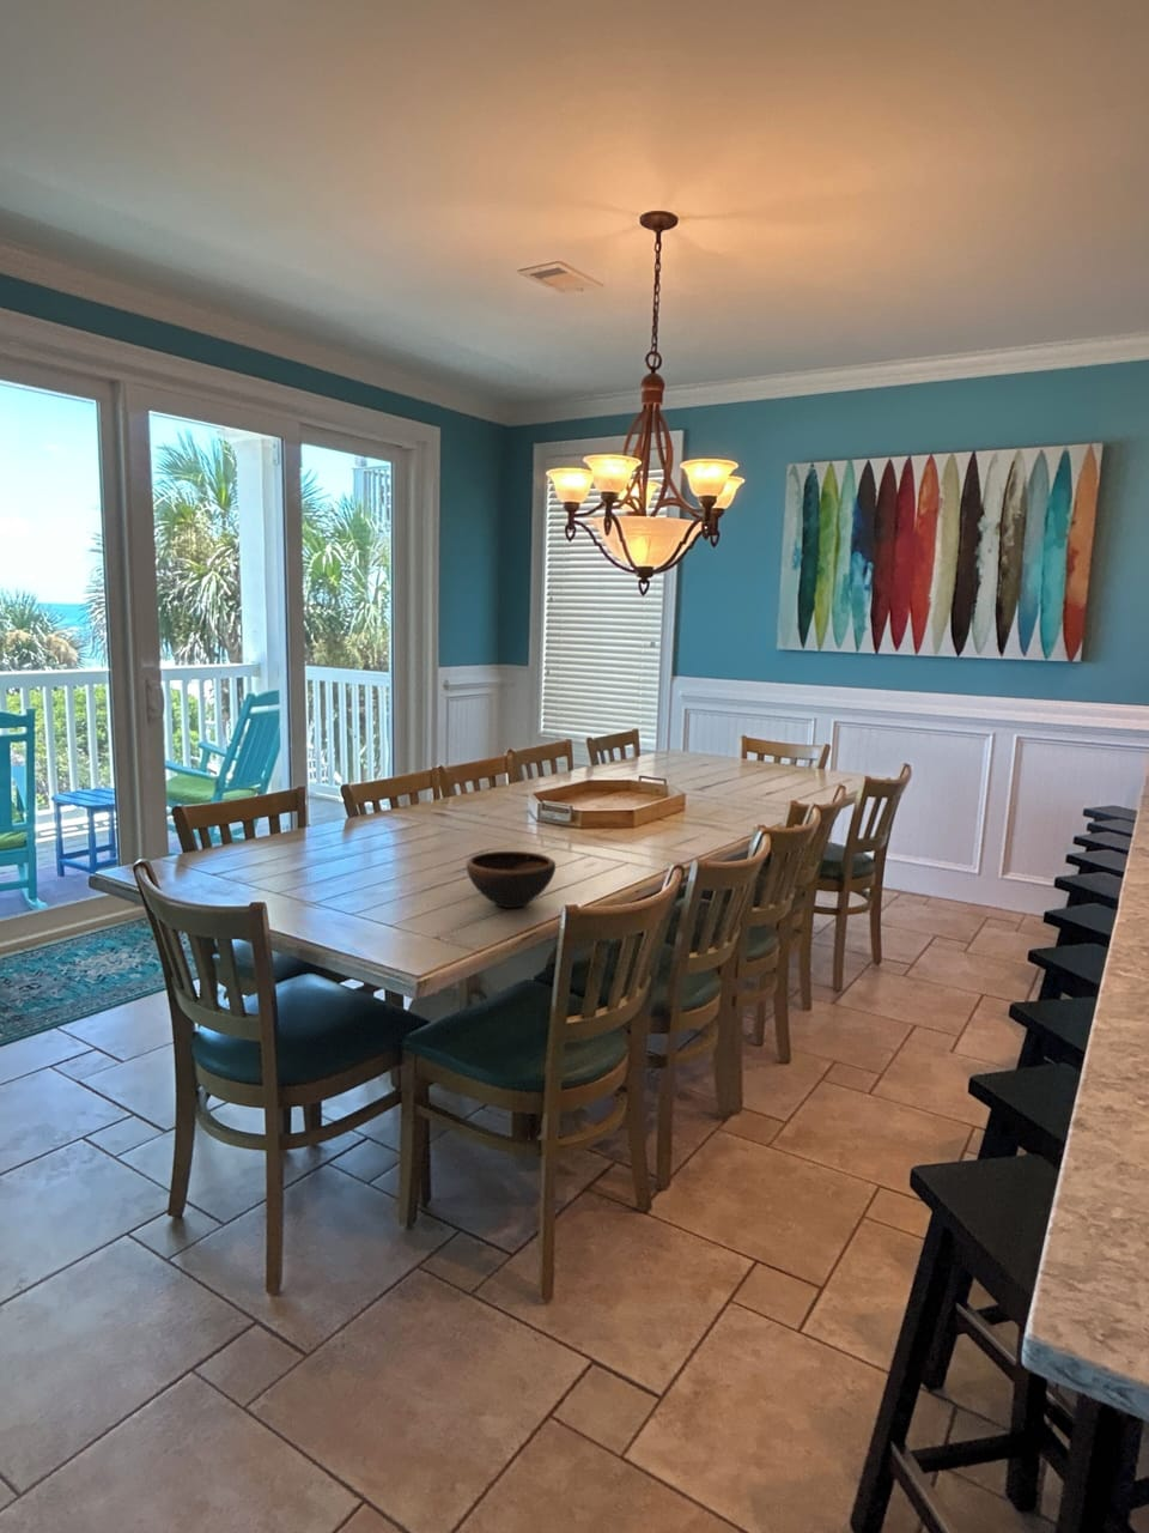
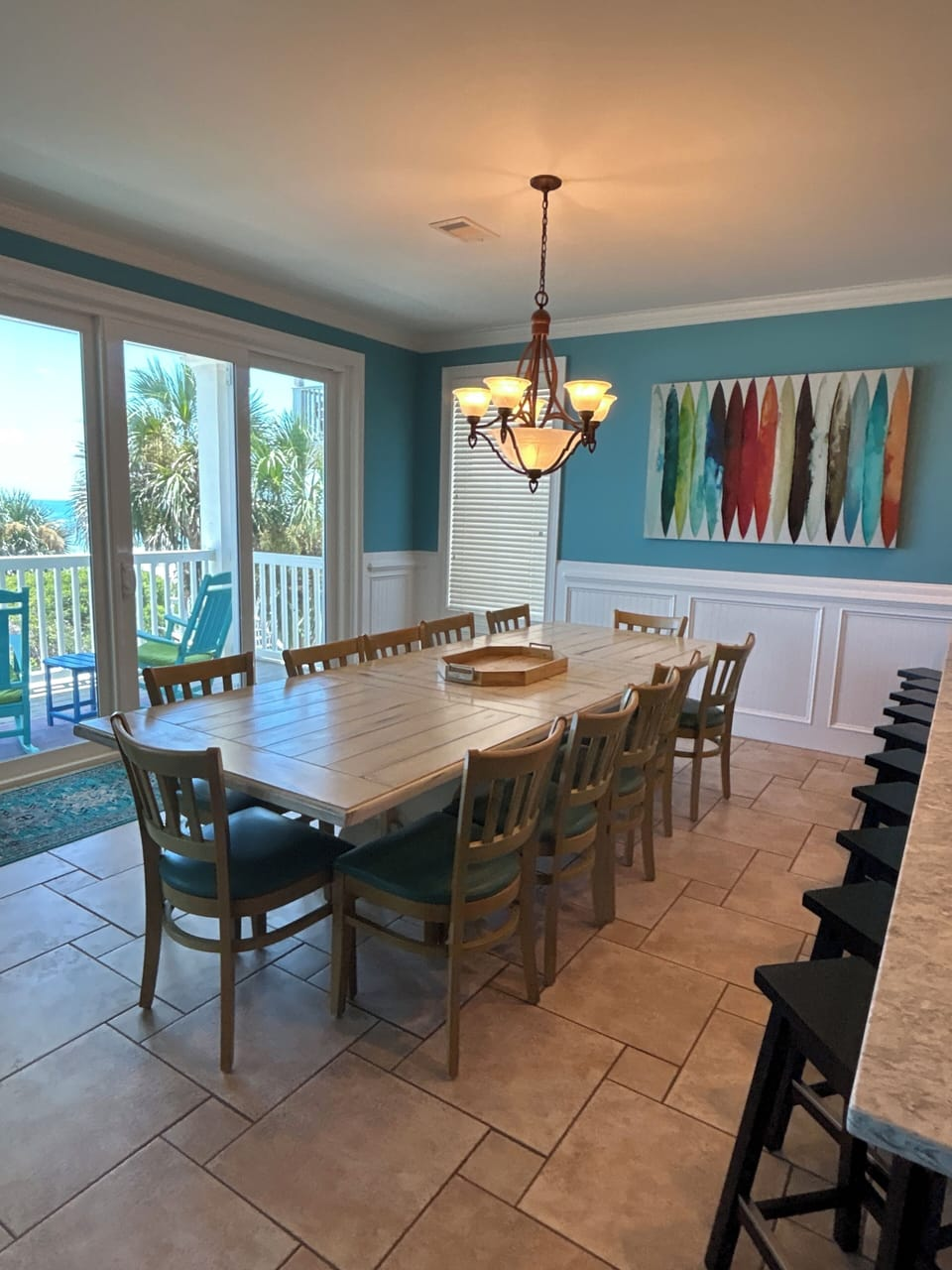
- bowl (509, 881)
